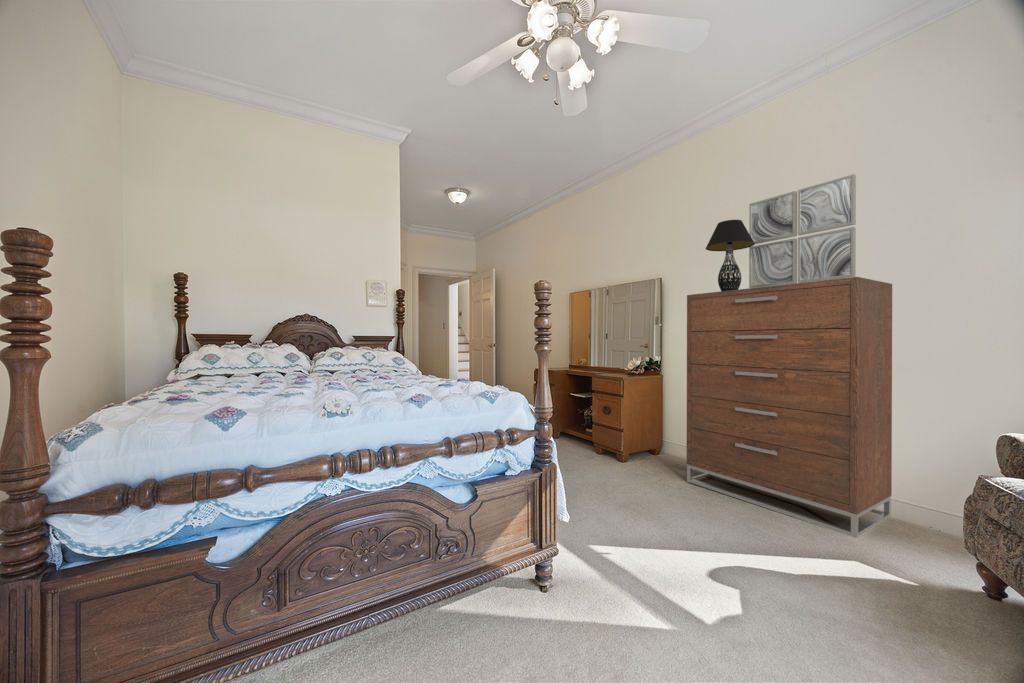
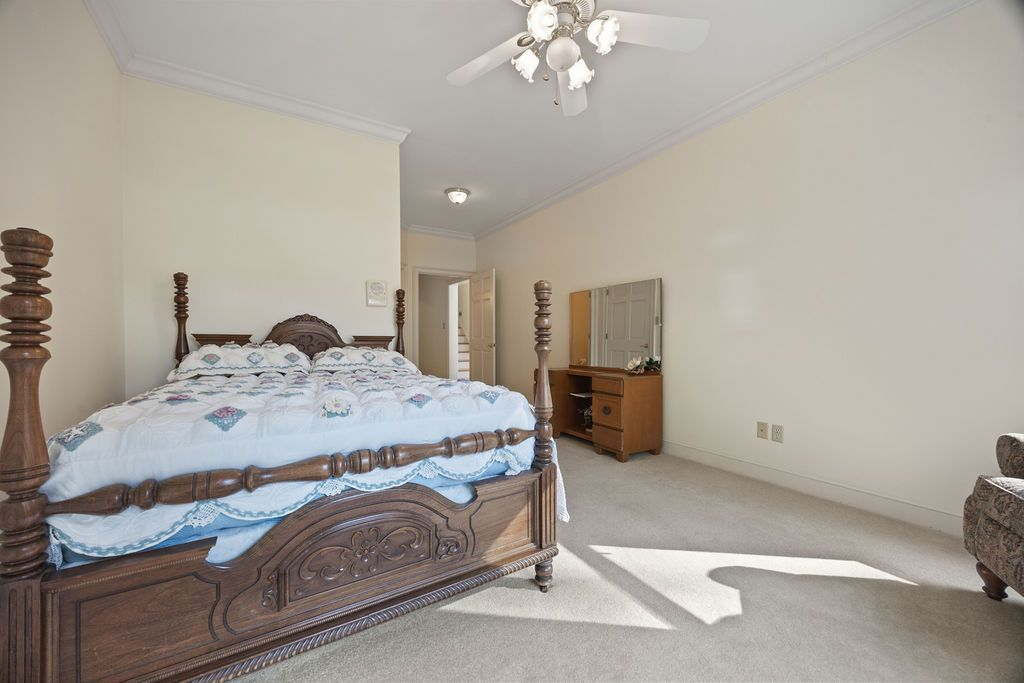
- dresser (776, 393)
- table lamp (729, 258)
- wall art (796, 235)
